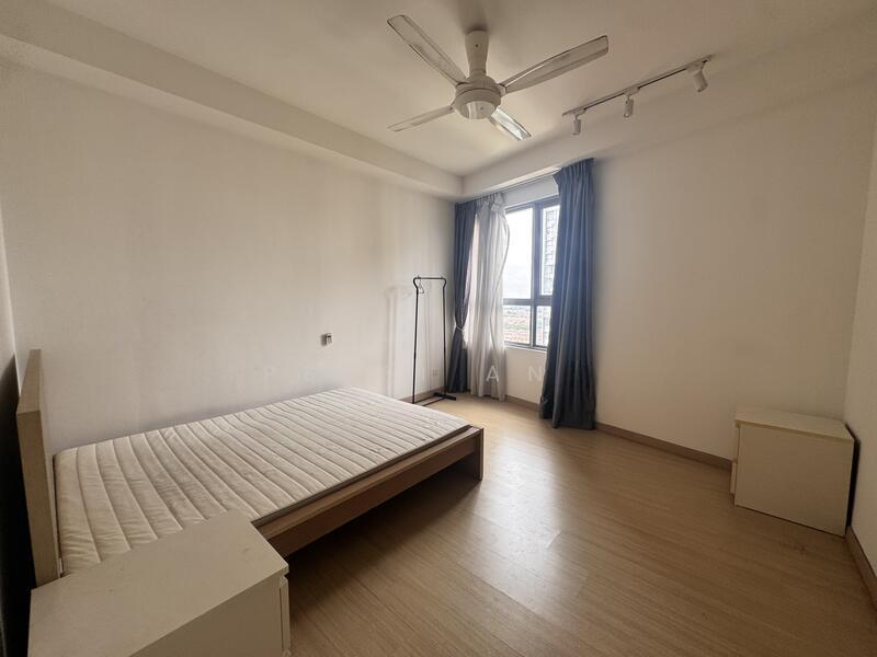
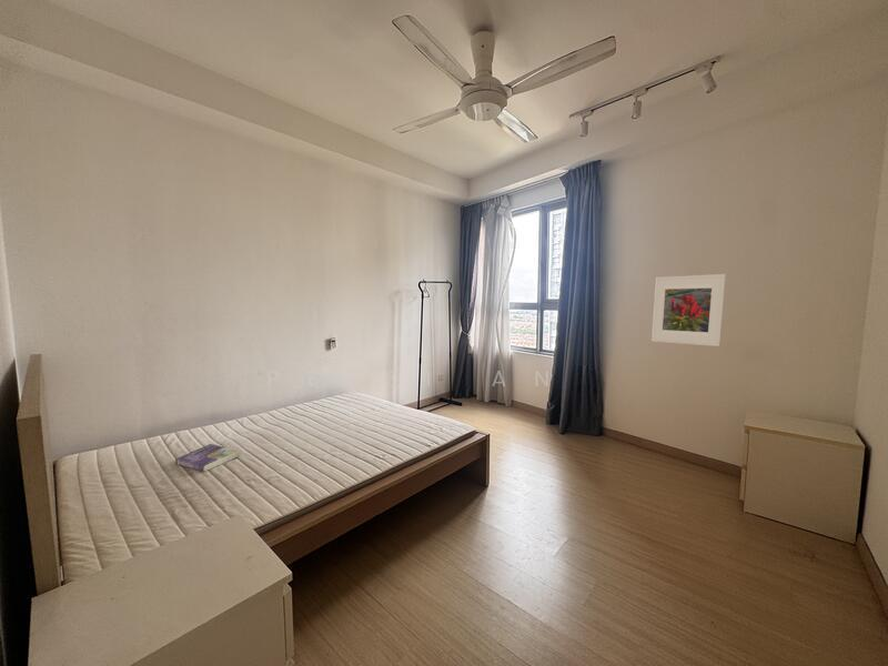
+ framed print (686, 310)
+ book (208, 456)
